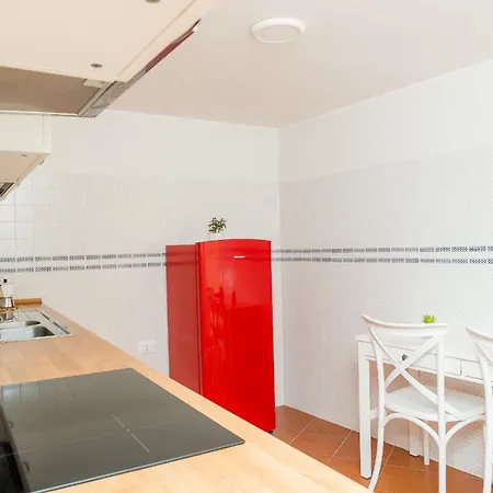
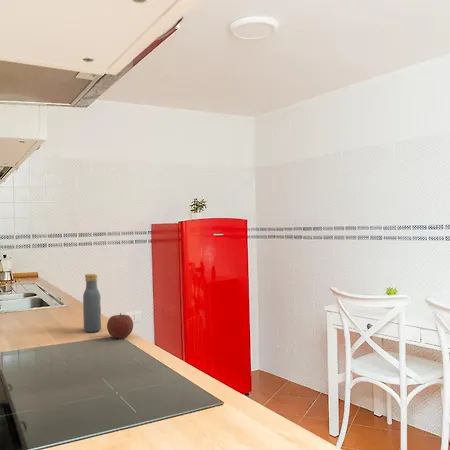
+ vodka (91, 301)
+ apple (120, 324)
